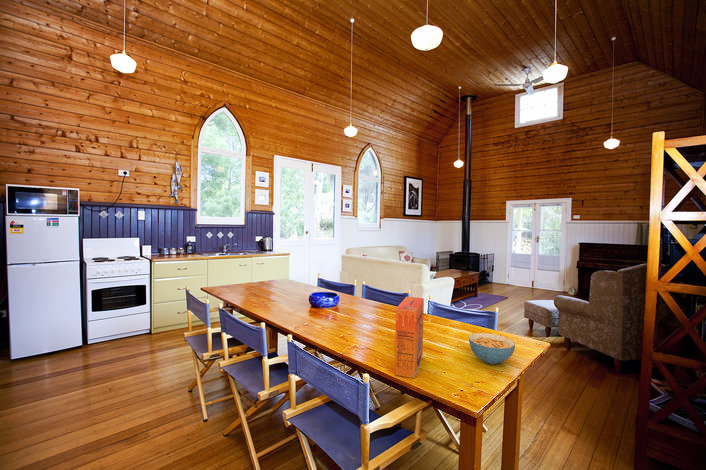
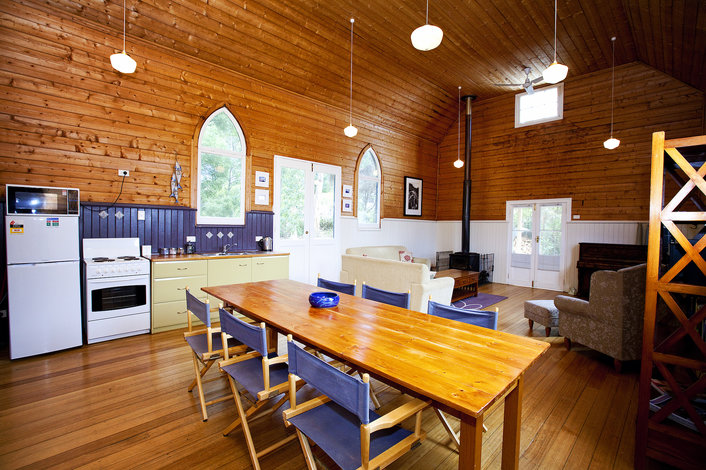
- cereal bowl (490, 350)
- cereal box (410, 333)
